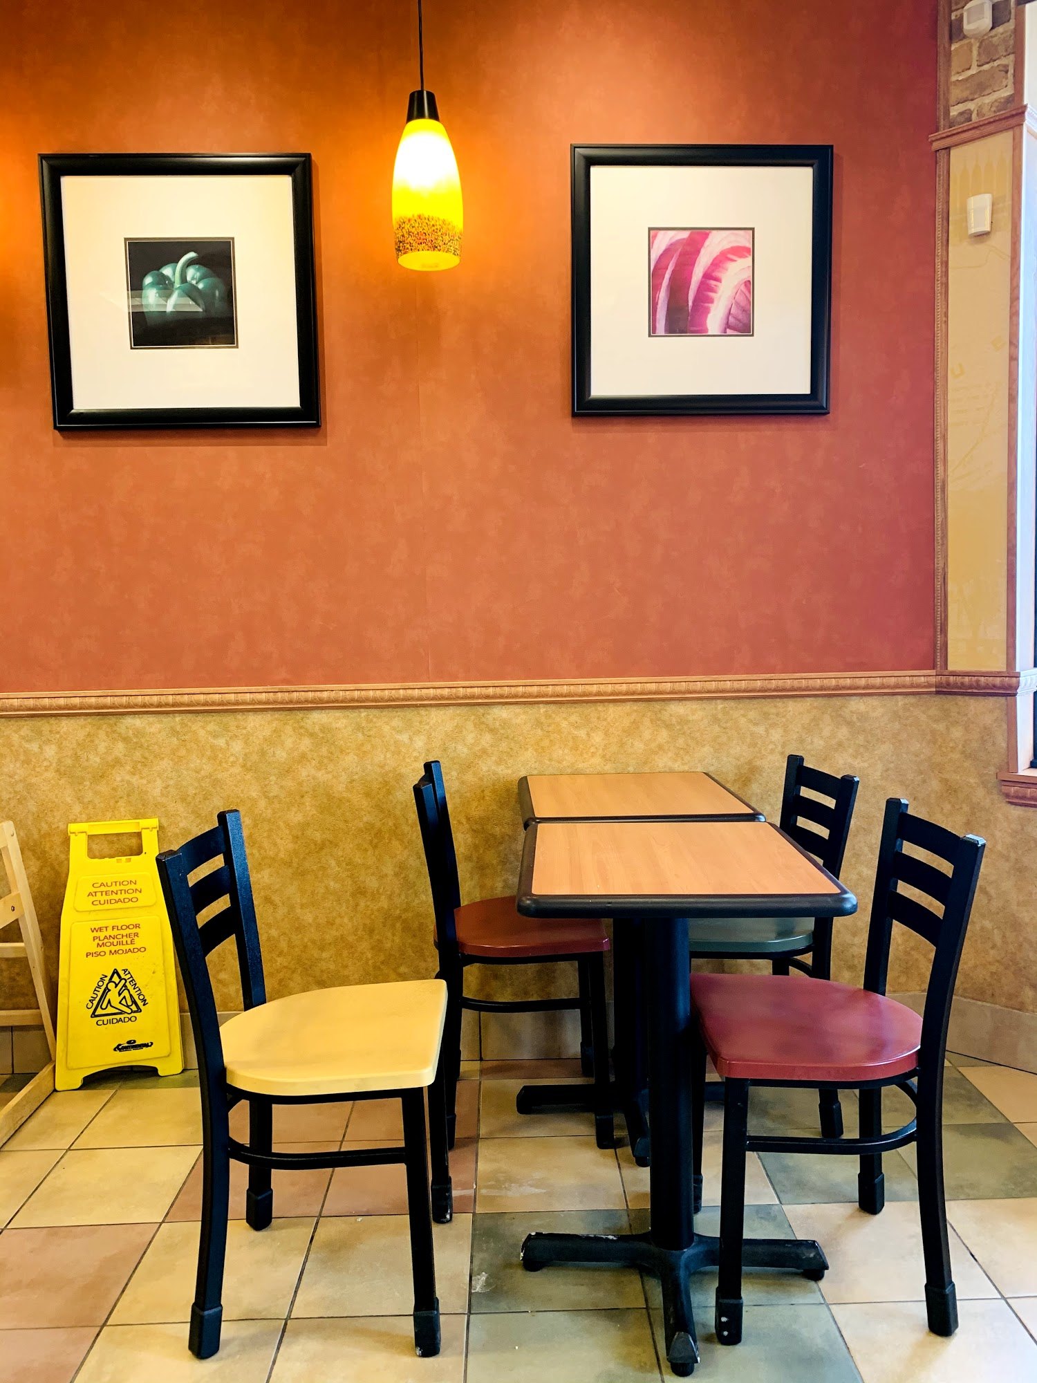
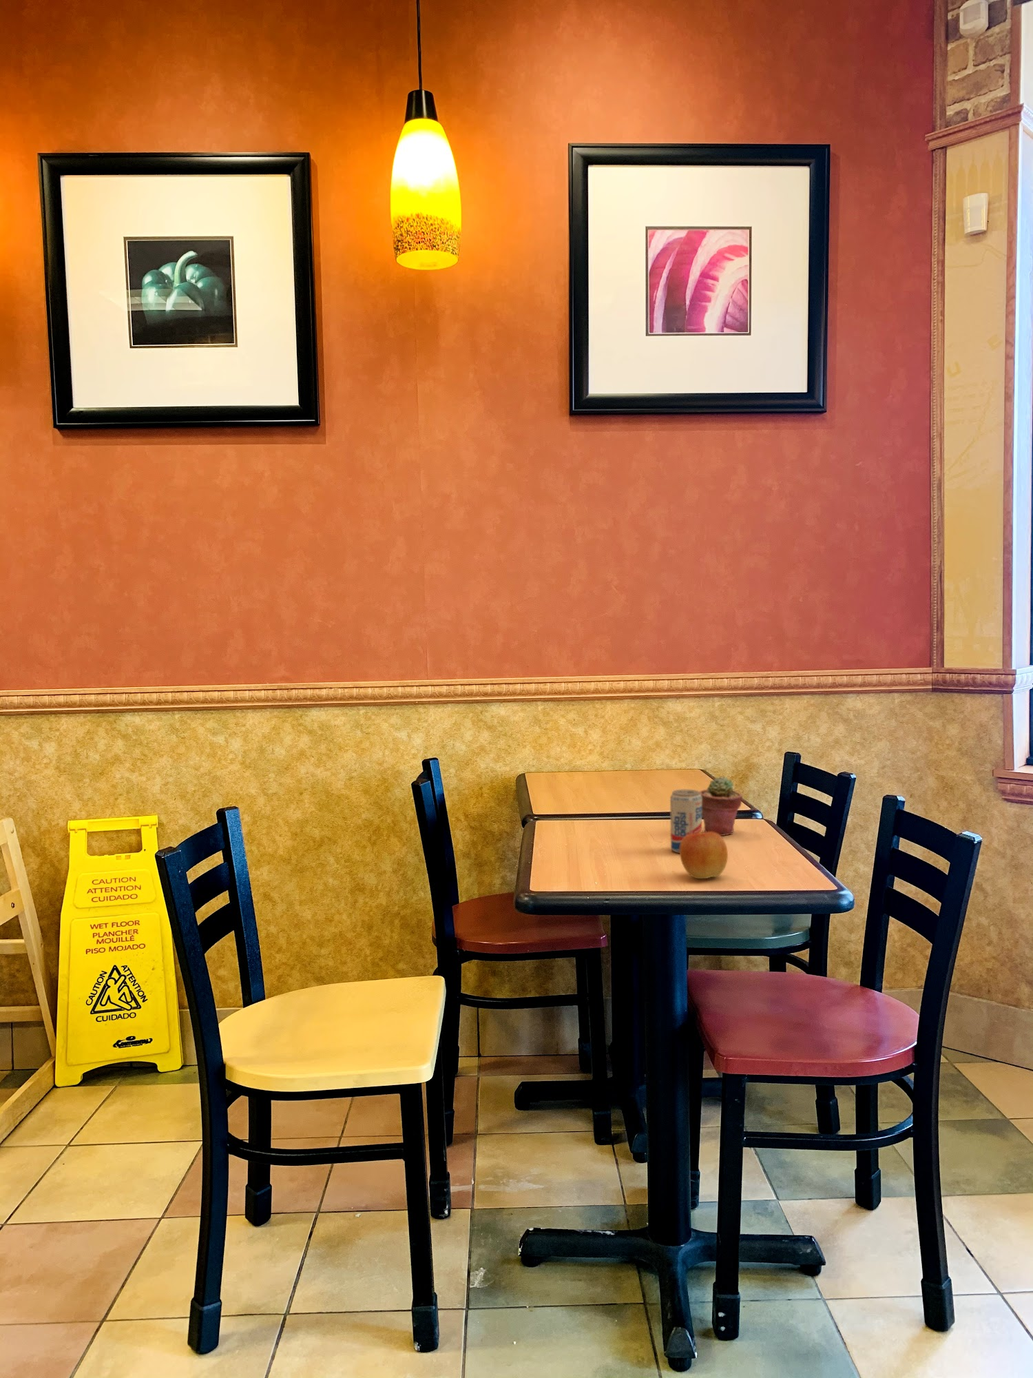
+ potted succulent (719, 804)
+ apple (703, 854)
+ beverage can (686, 820)
